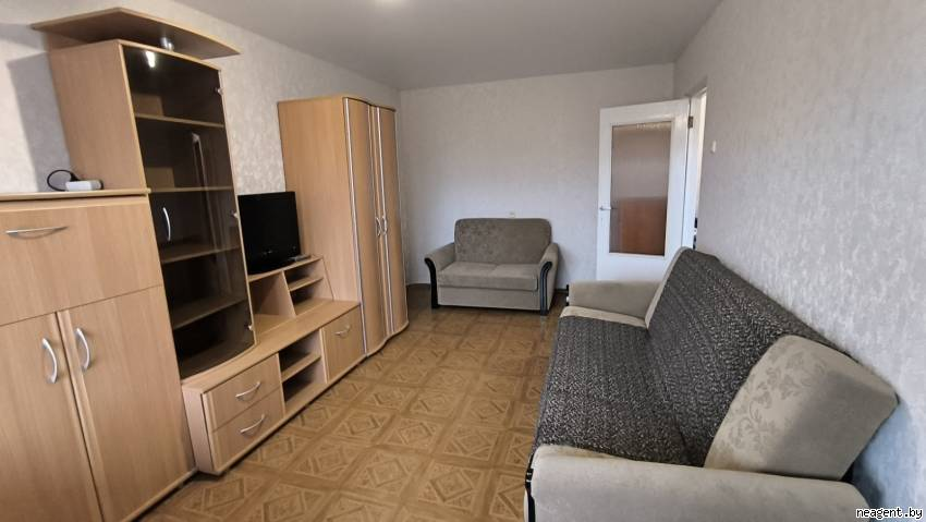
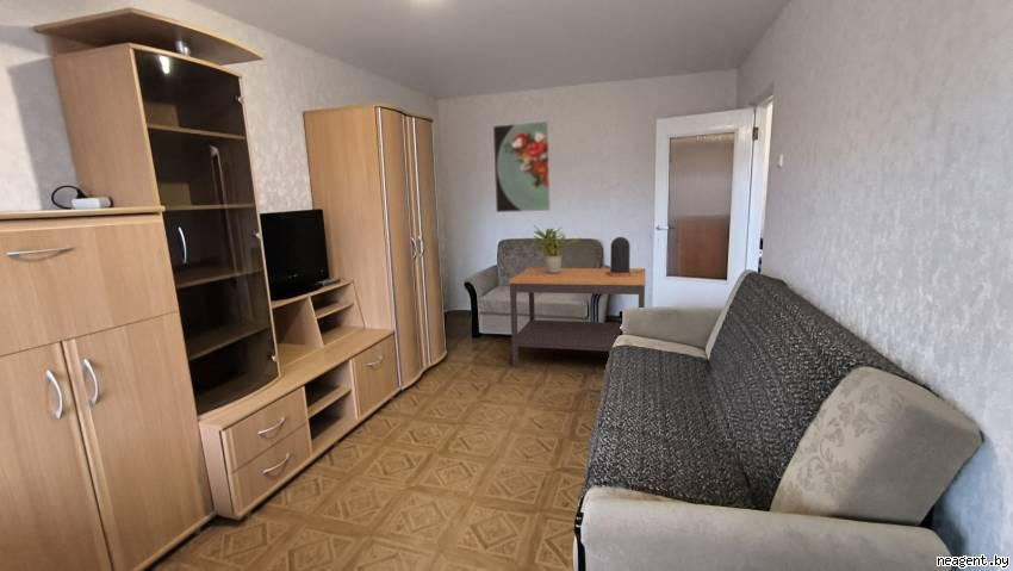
+ table lamp (624, 254)
+ potted plant (551, 248)
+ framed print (521, 168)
+ side table (580, 322)
